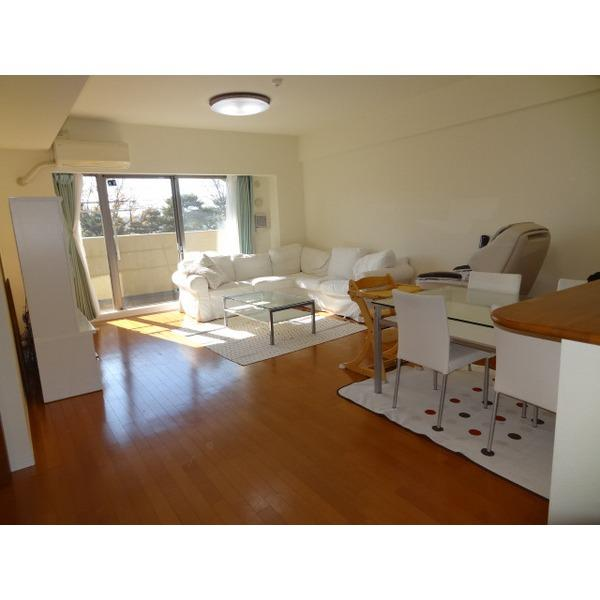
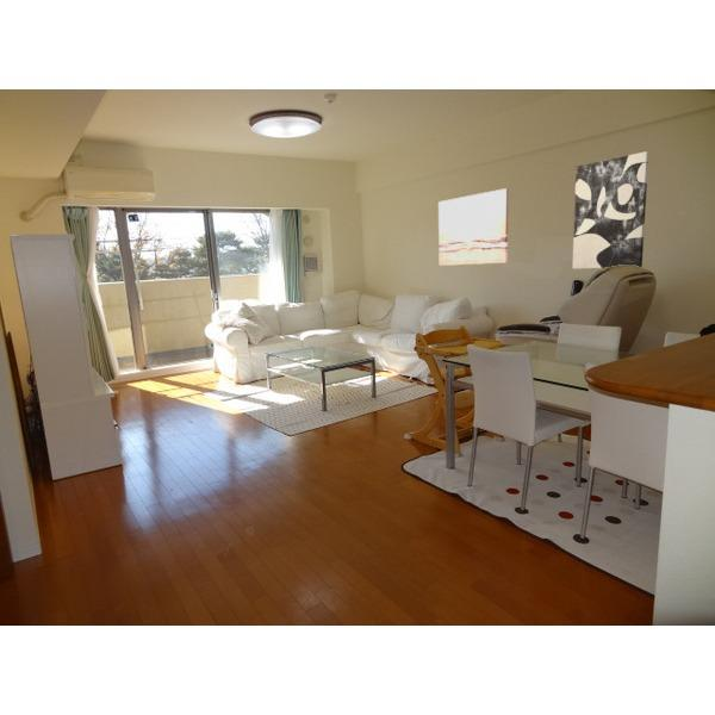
+ wall art (471, 230)
+ wall art (608, 214)
